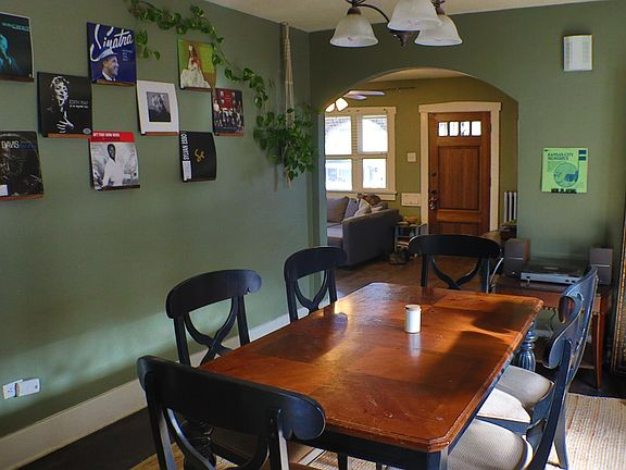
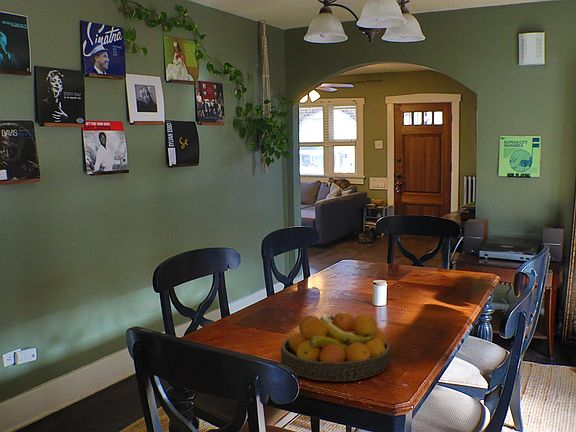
+ fruit bowl (335, 337)
